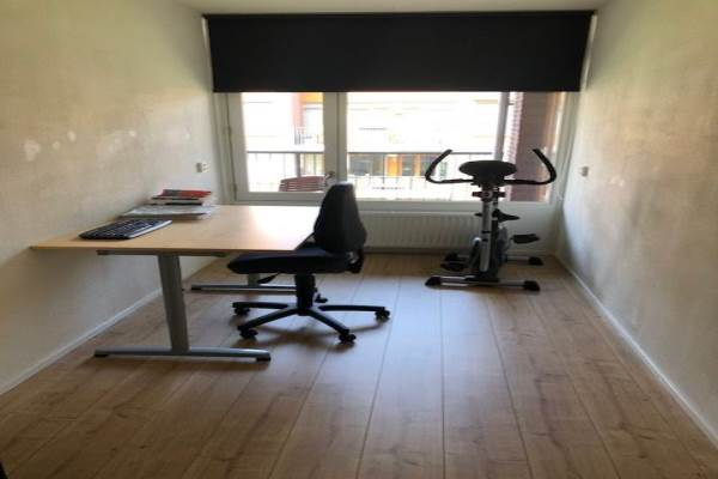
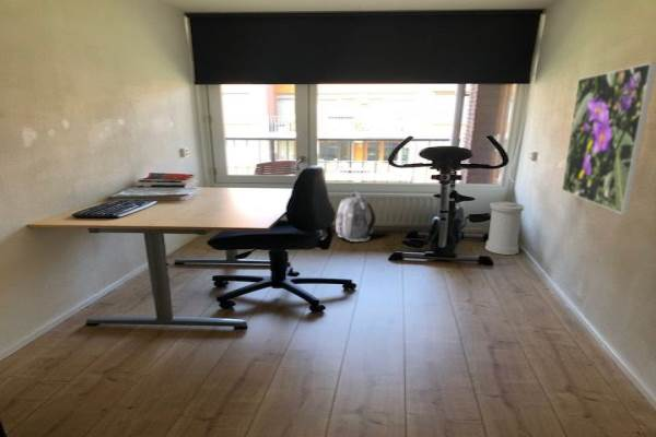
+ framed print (600, 139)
+ trash can (504, 226)
+ backpack (354, 215)
